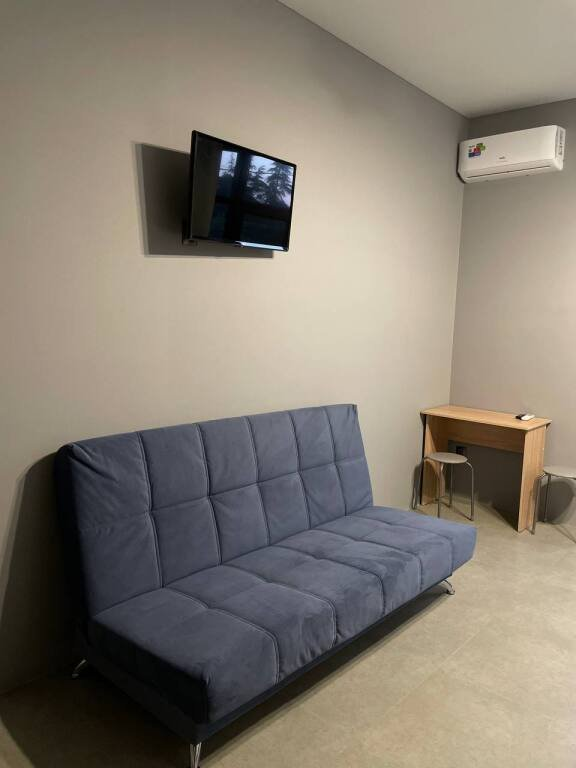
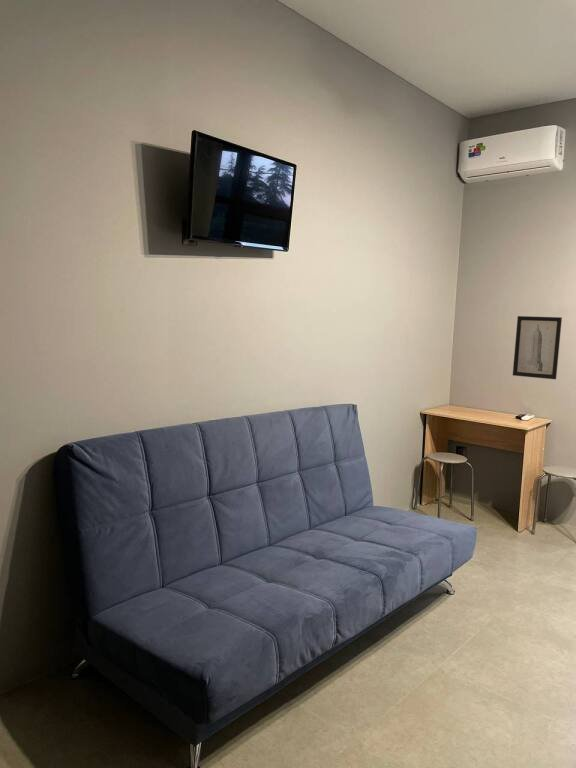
+ wall art (536, 347)
